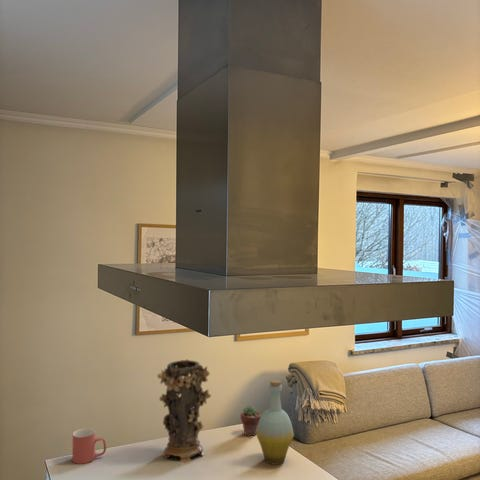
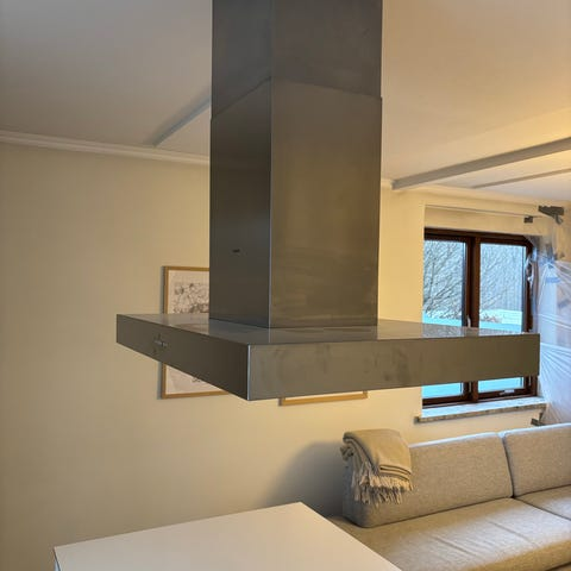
- potted succulent (250, 419)
- decorative vase (183, 408)
- bottle (275, 420)
- mug (89, 445)
